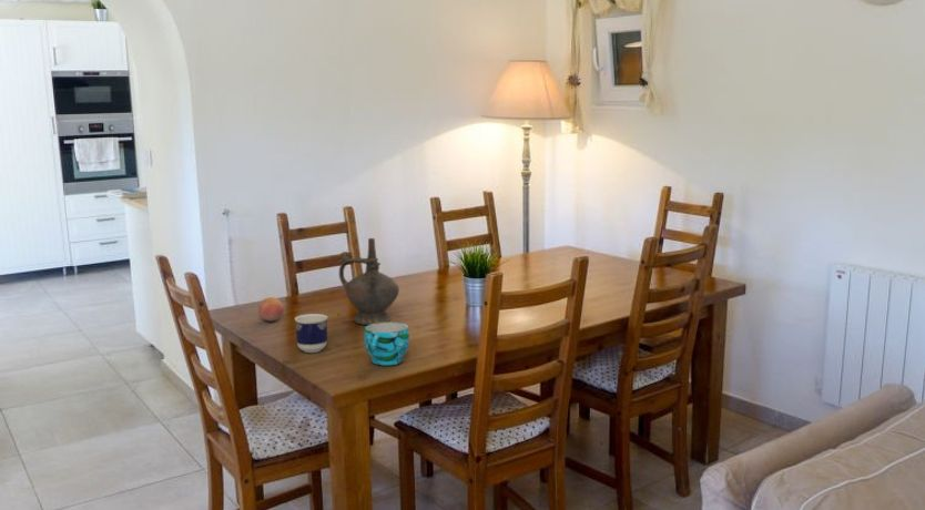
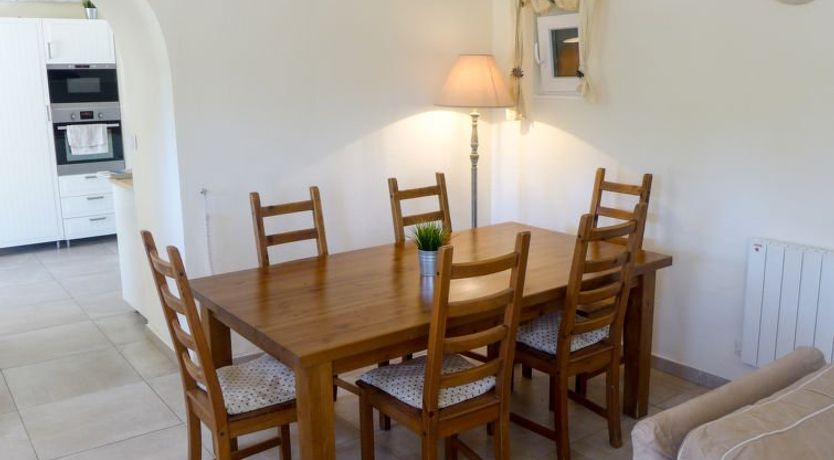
- ceremonial vessel (368, 279)
- cup (387, 345)
- cup (311, 335)
- fruit (270, 308)
